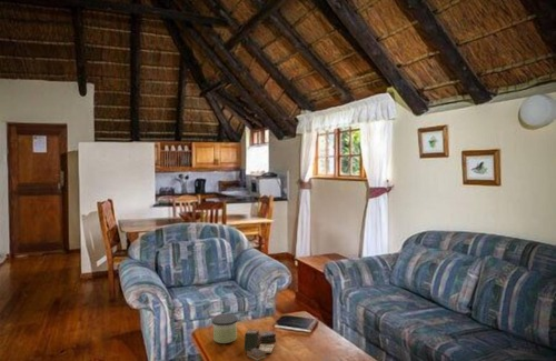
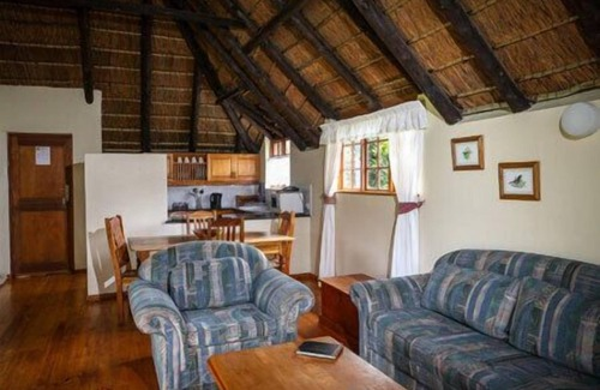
- book (258, 340)
- candle (225, 329)
